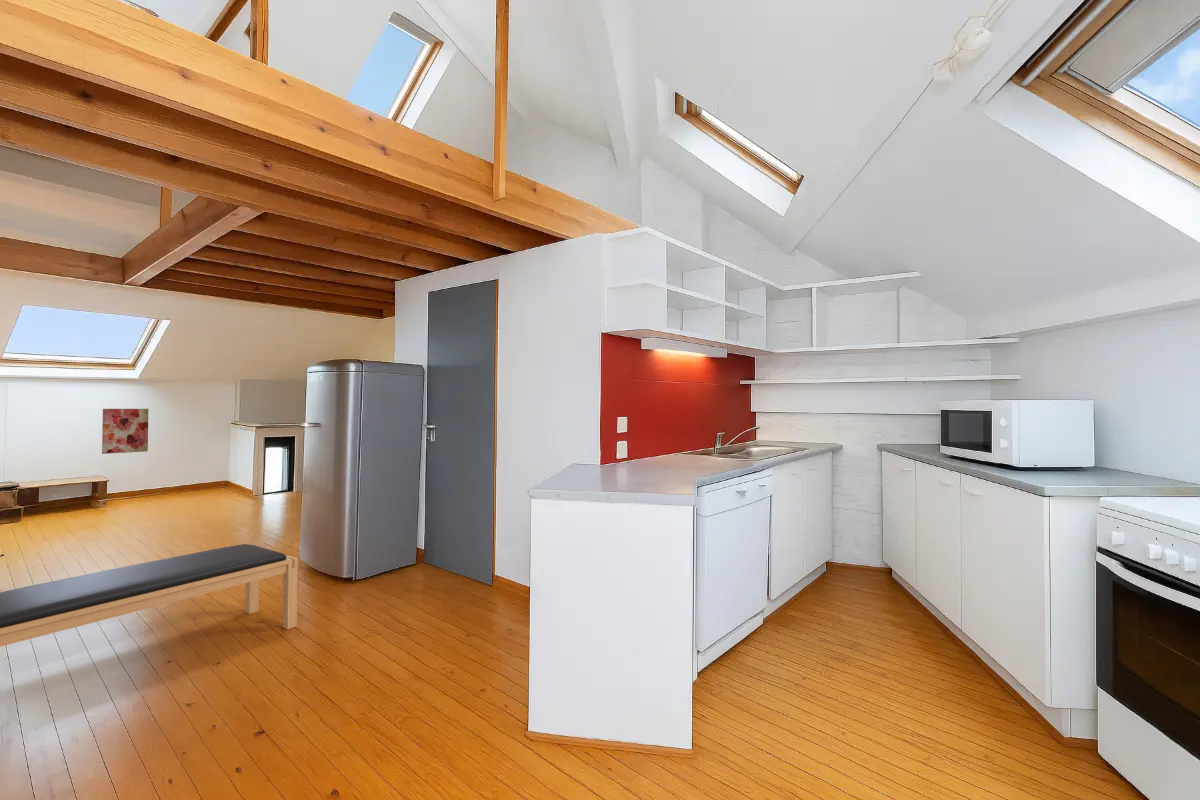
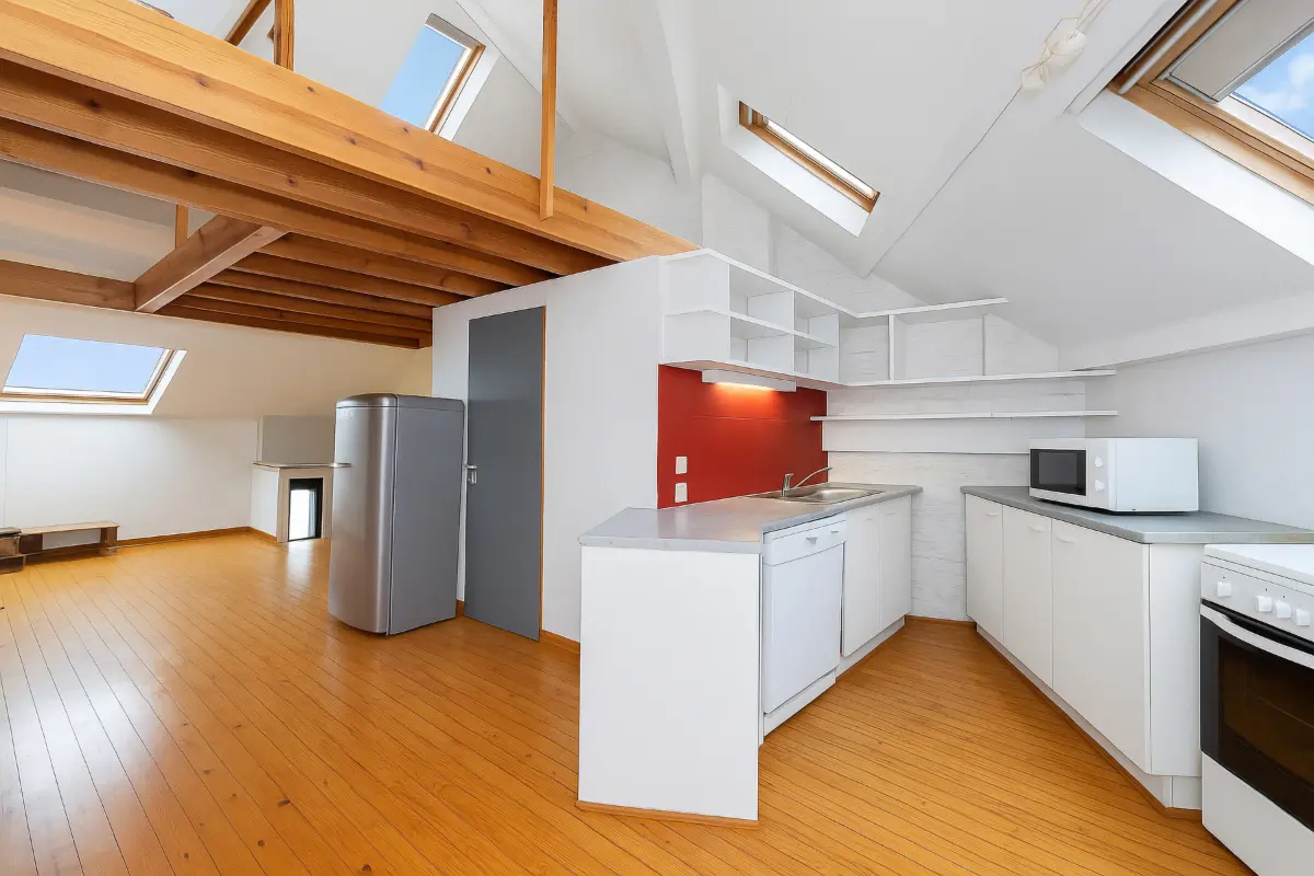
- bench (146, 608)
- wall art (125, 430)
